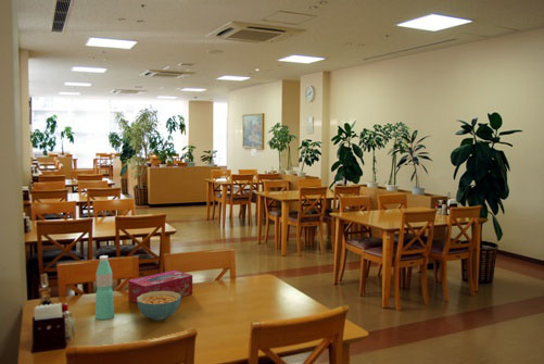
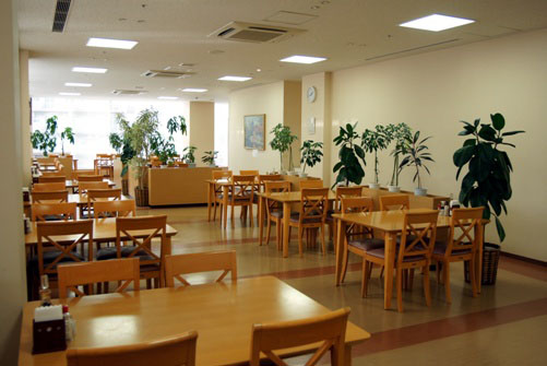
- water bottle (104, 286)
- cereal bowl (159, 307)
- tissue box (161, 287)
